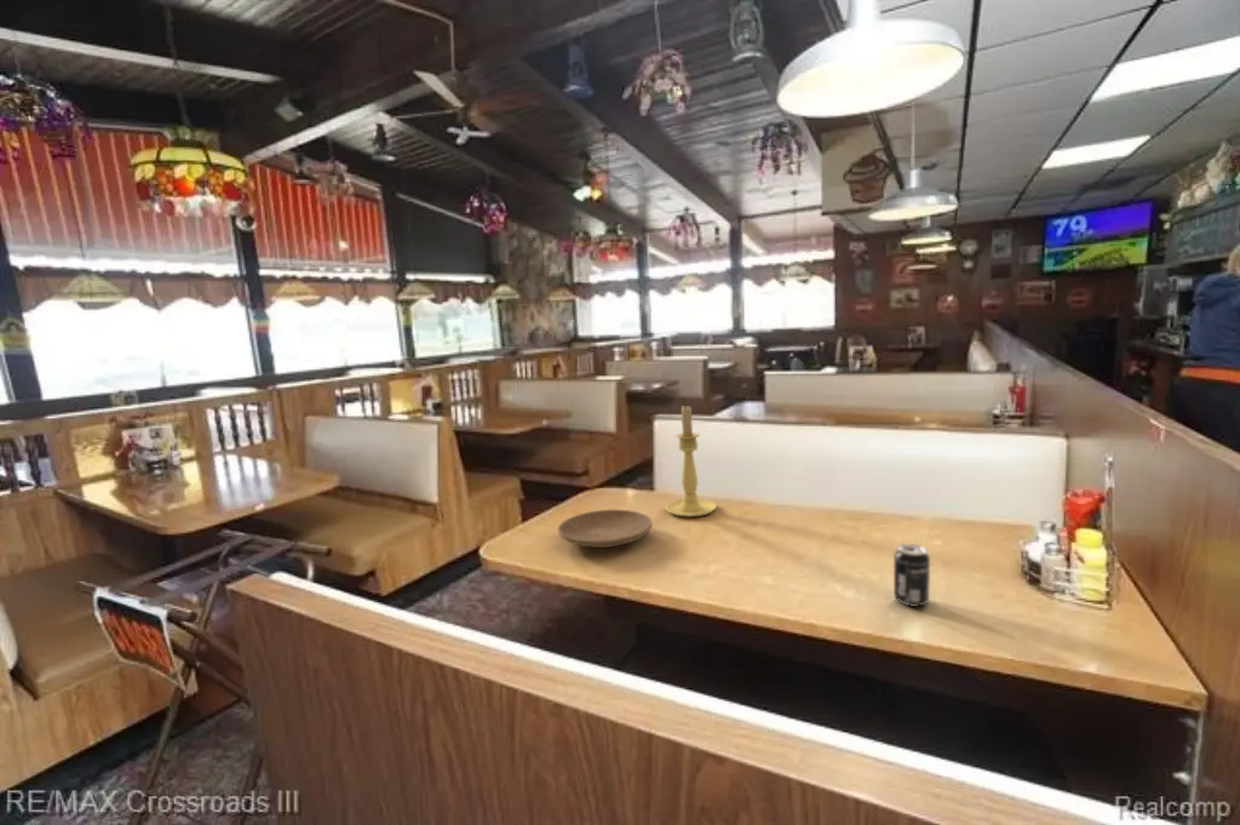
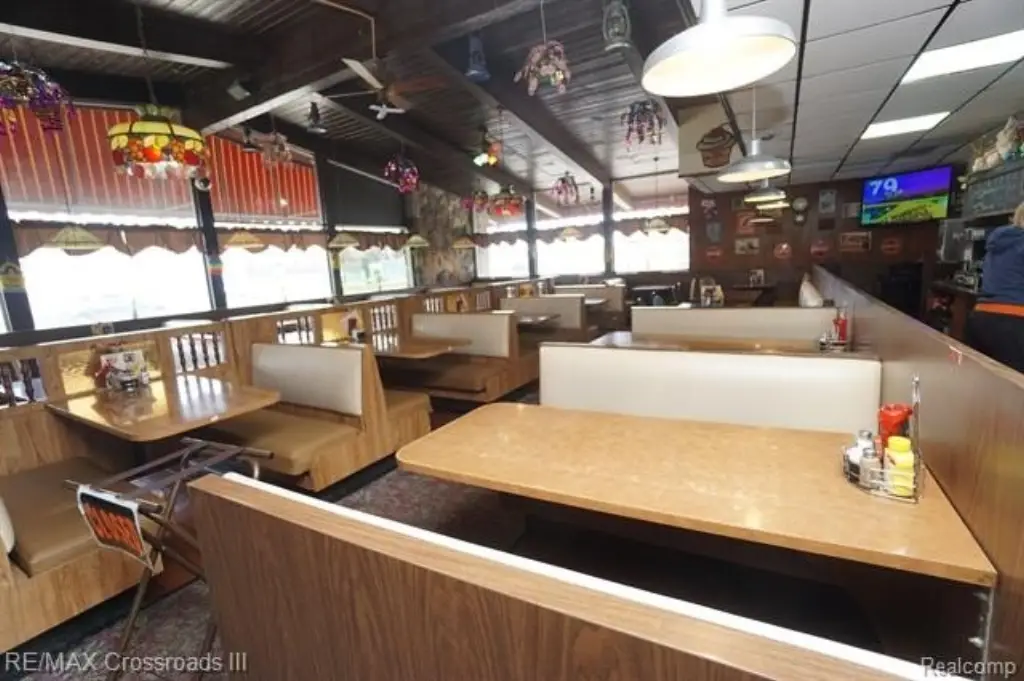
- candle holder (688, 457)
- plate (605, 531)
- beverage can (911, 574)
